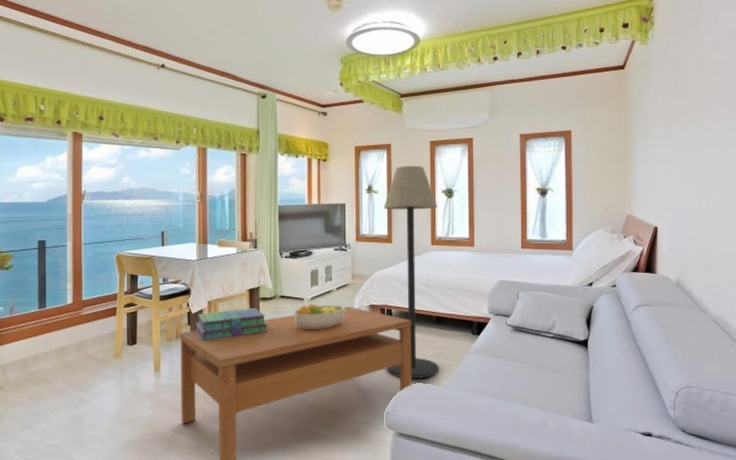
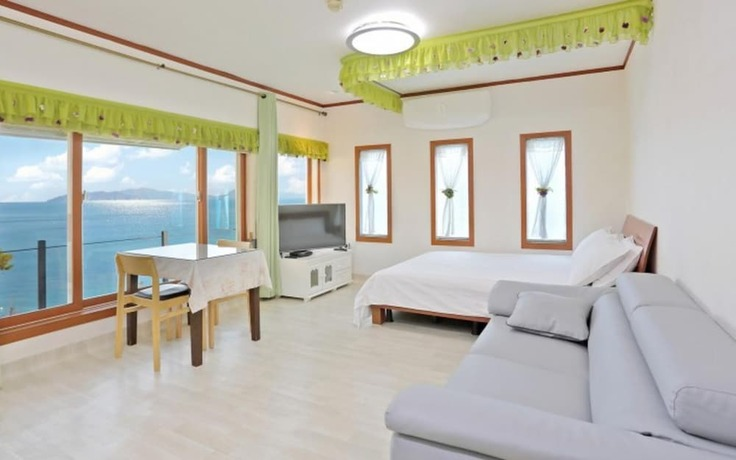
- floor lamp (411, 268)
- coffee table (301, 368)
- stack of books (231, 322)
- fruit bowl (319, 313)
